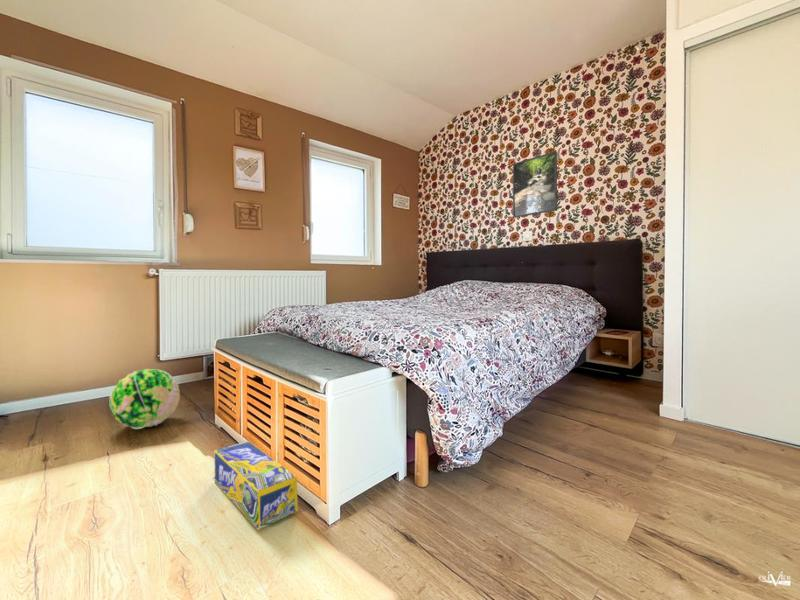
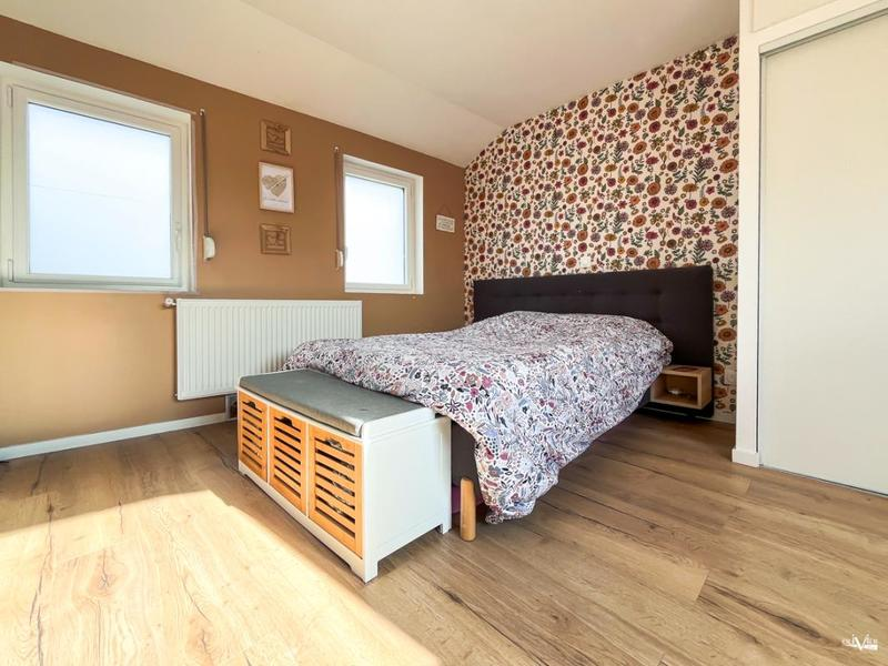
- decorative ball (146, 397)
- box (252, 478)
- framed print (534, 186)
